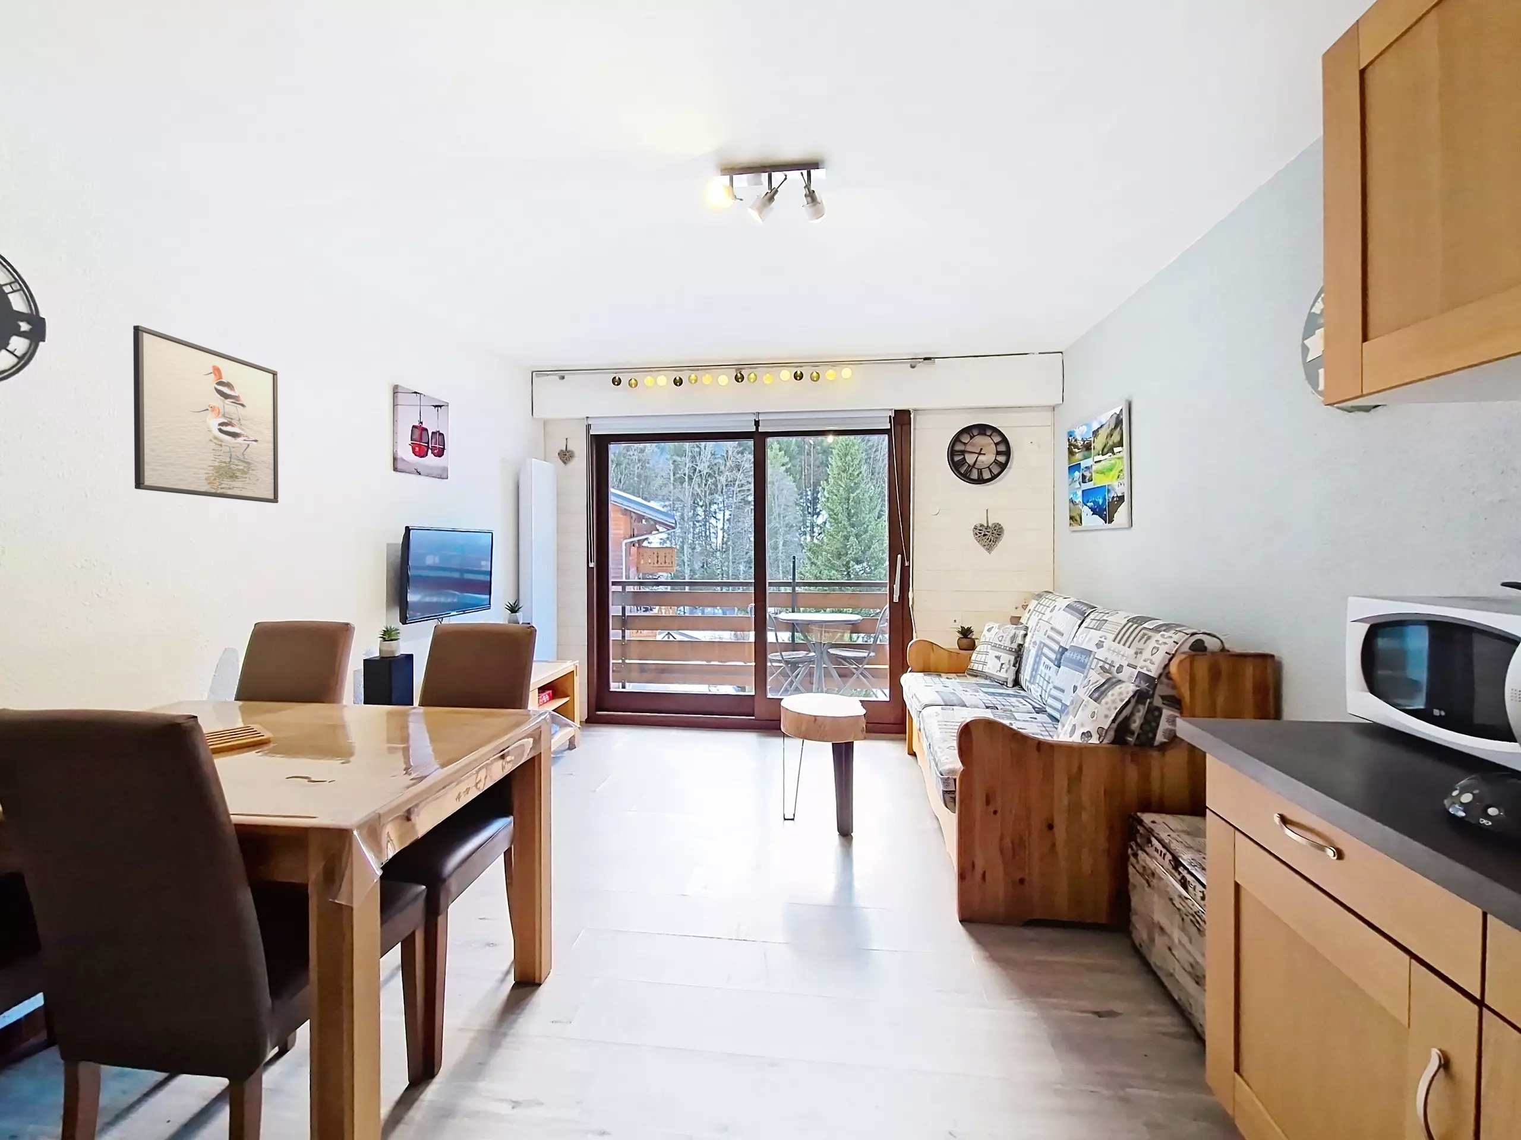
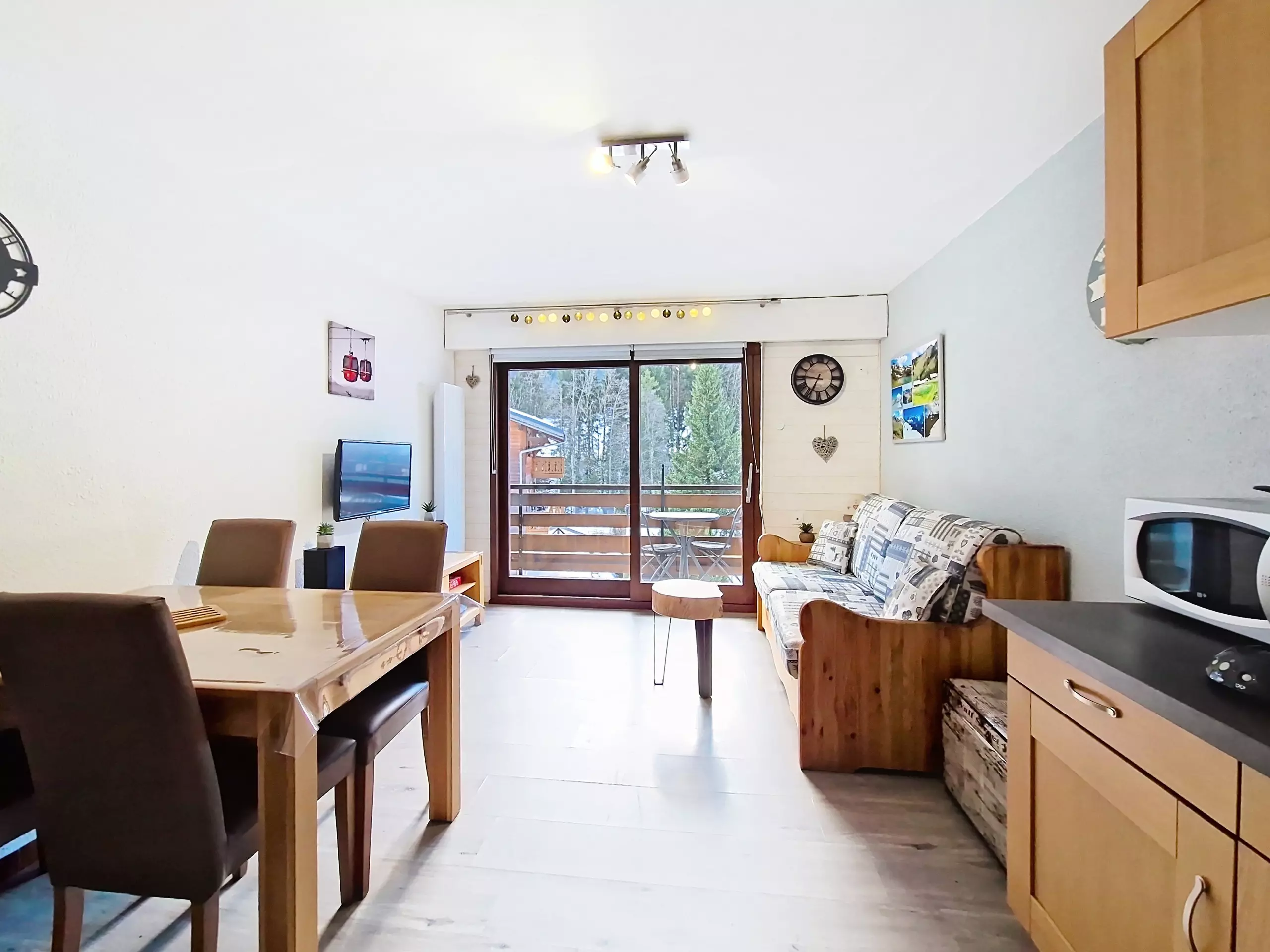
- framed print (213, 424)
